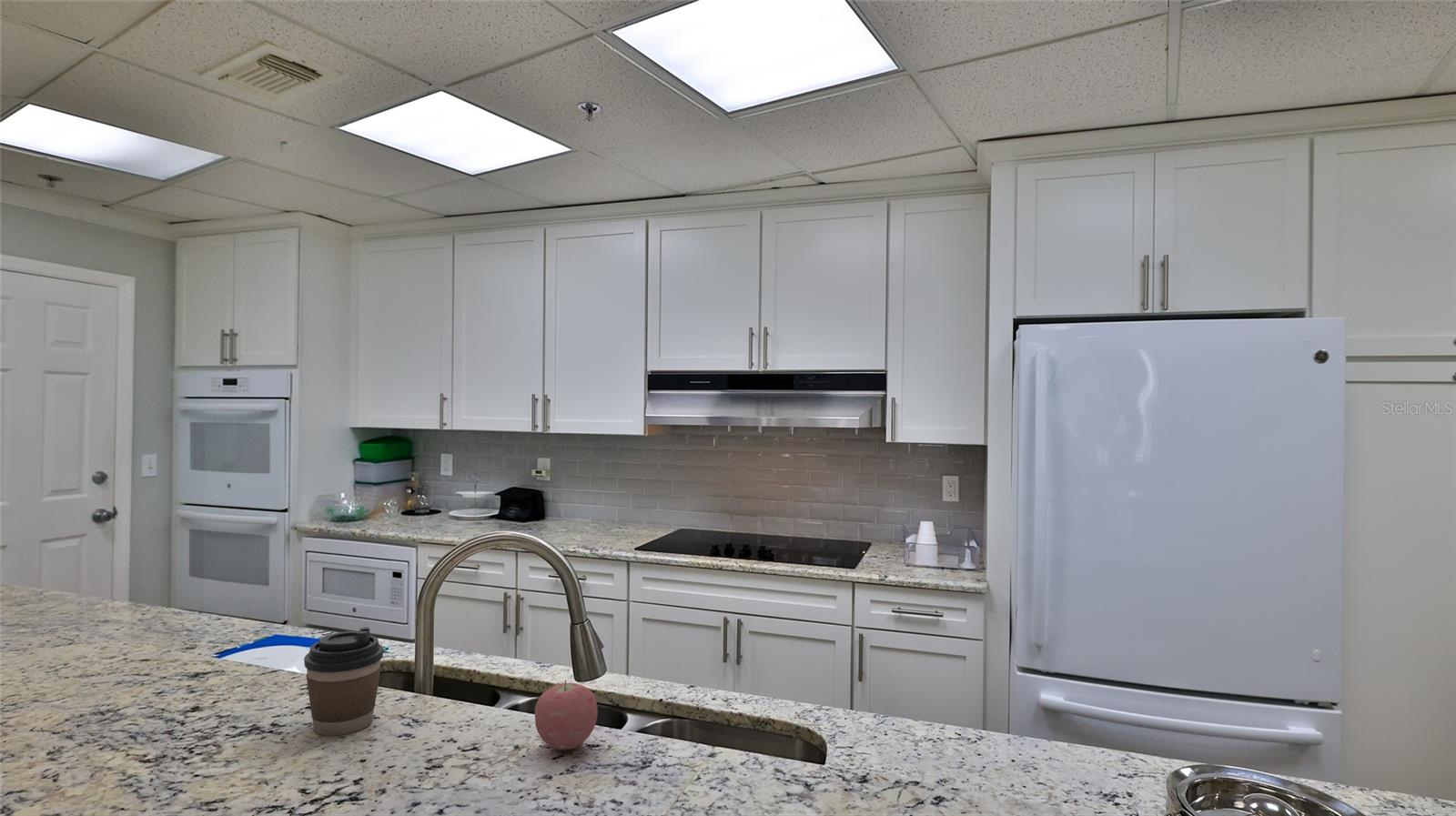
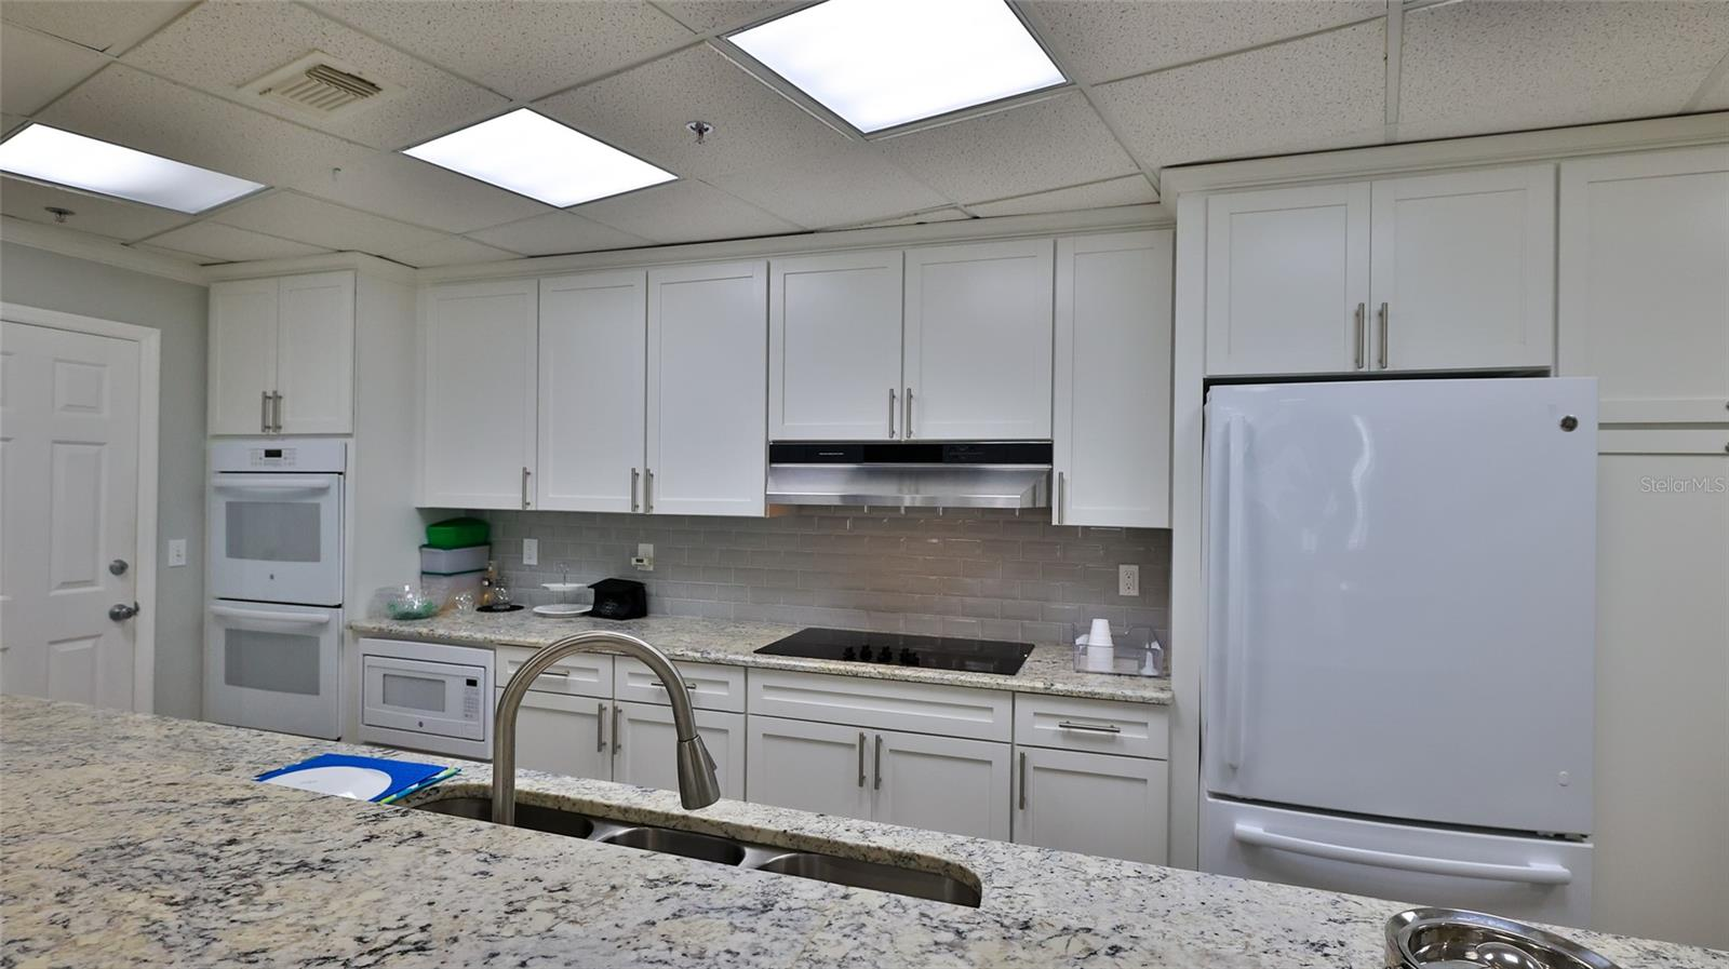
- apple (566, 713)
- coffee cup (344, 677)
